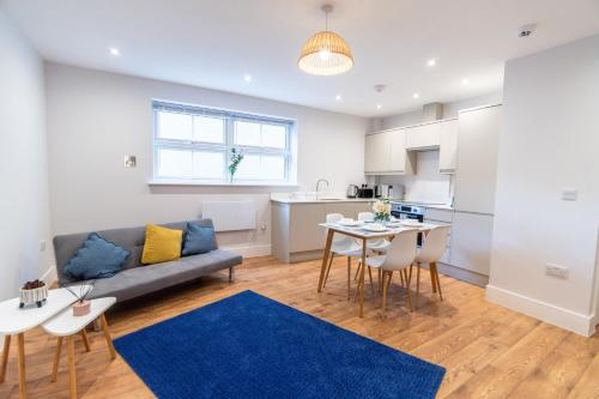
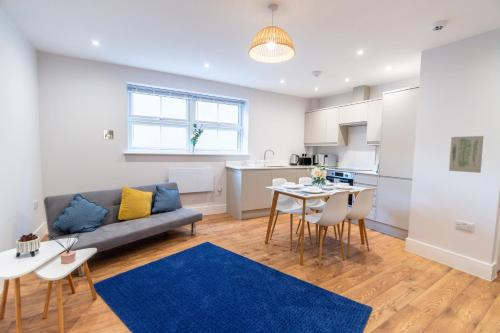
+ wall art (465, 154)
